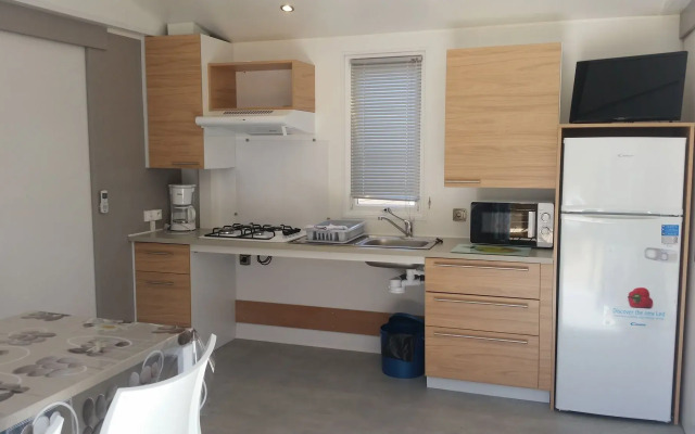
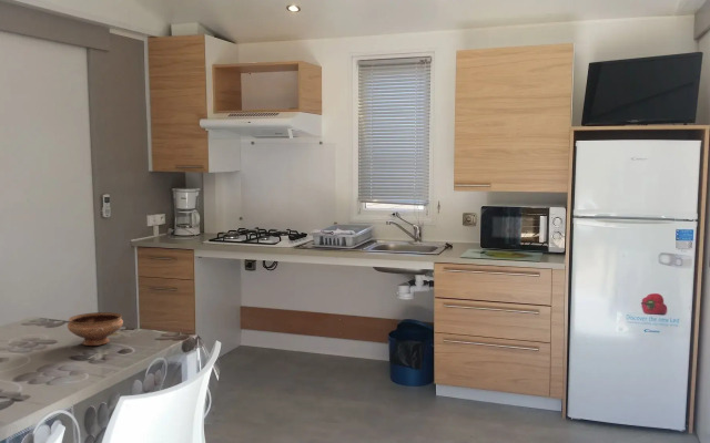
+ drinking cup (95, 329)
